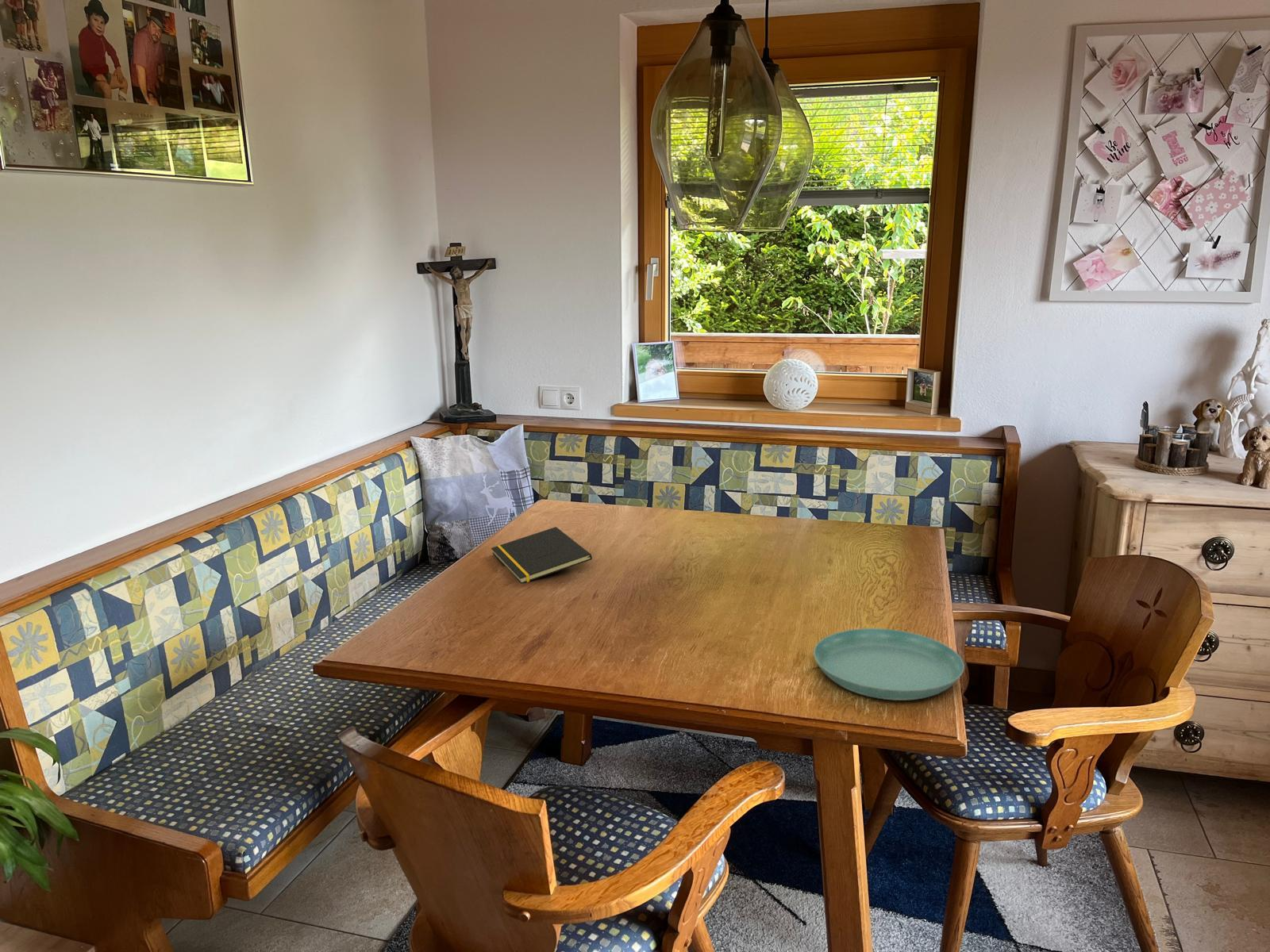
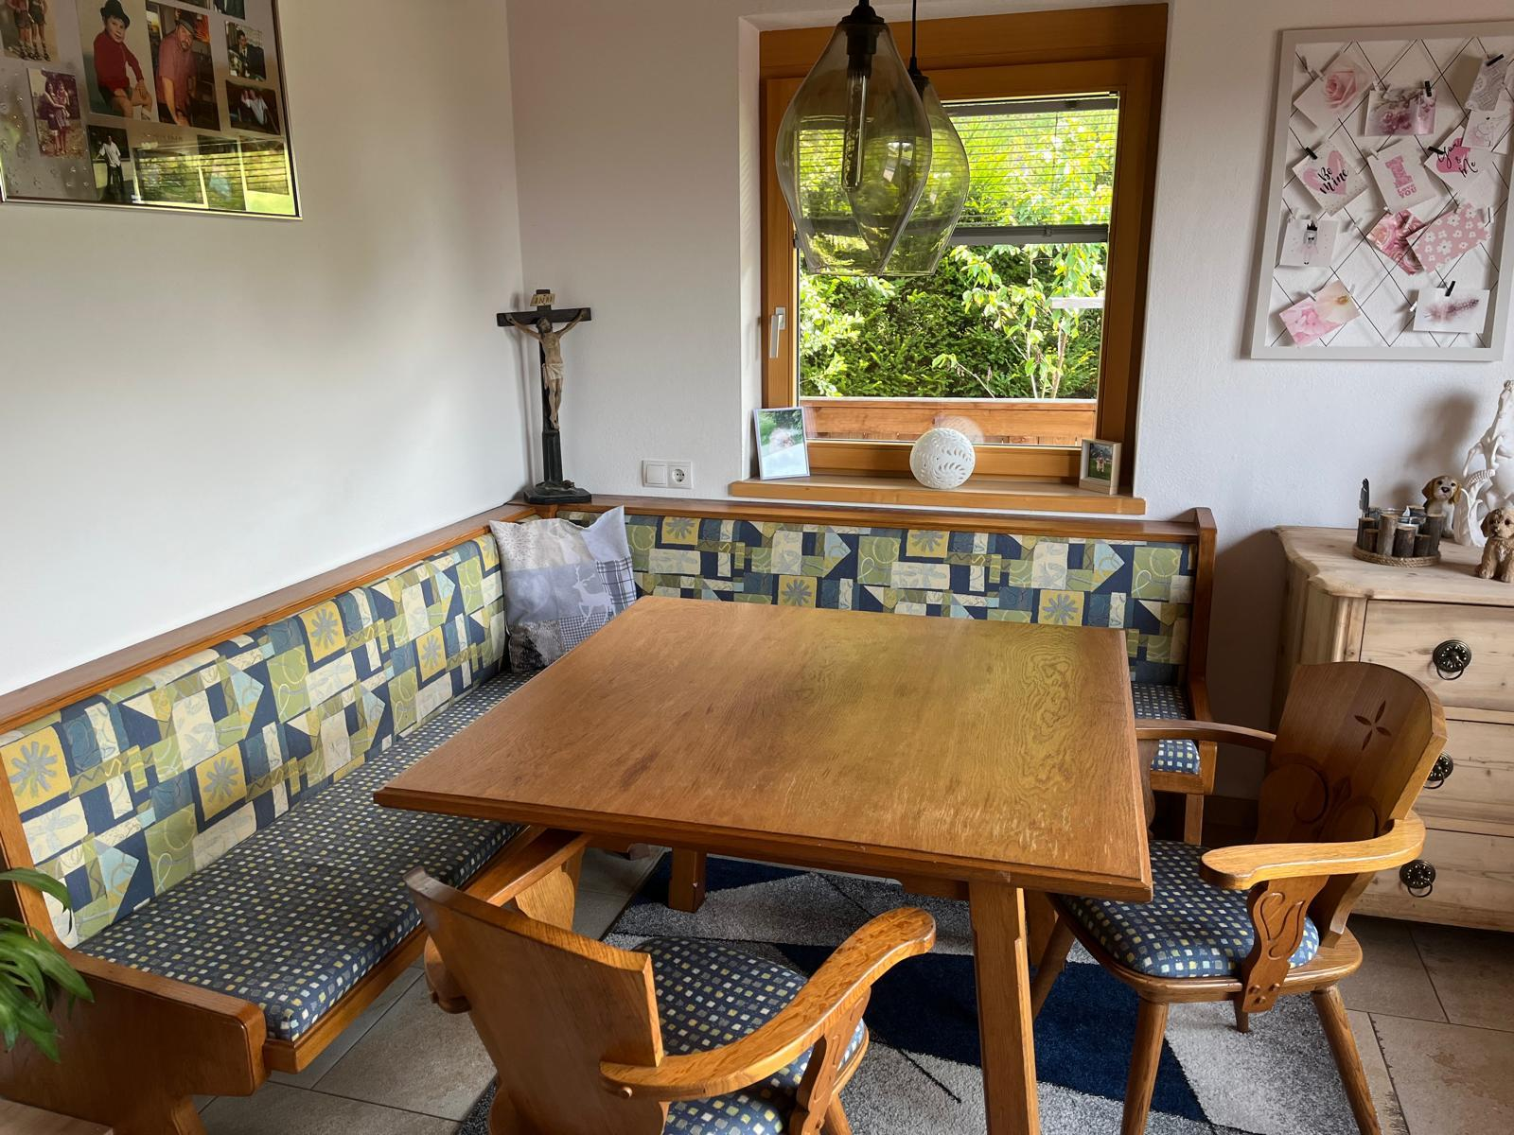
- saucer (887, 665)
- notepad (540, 553)
